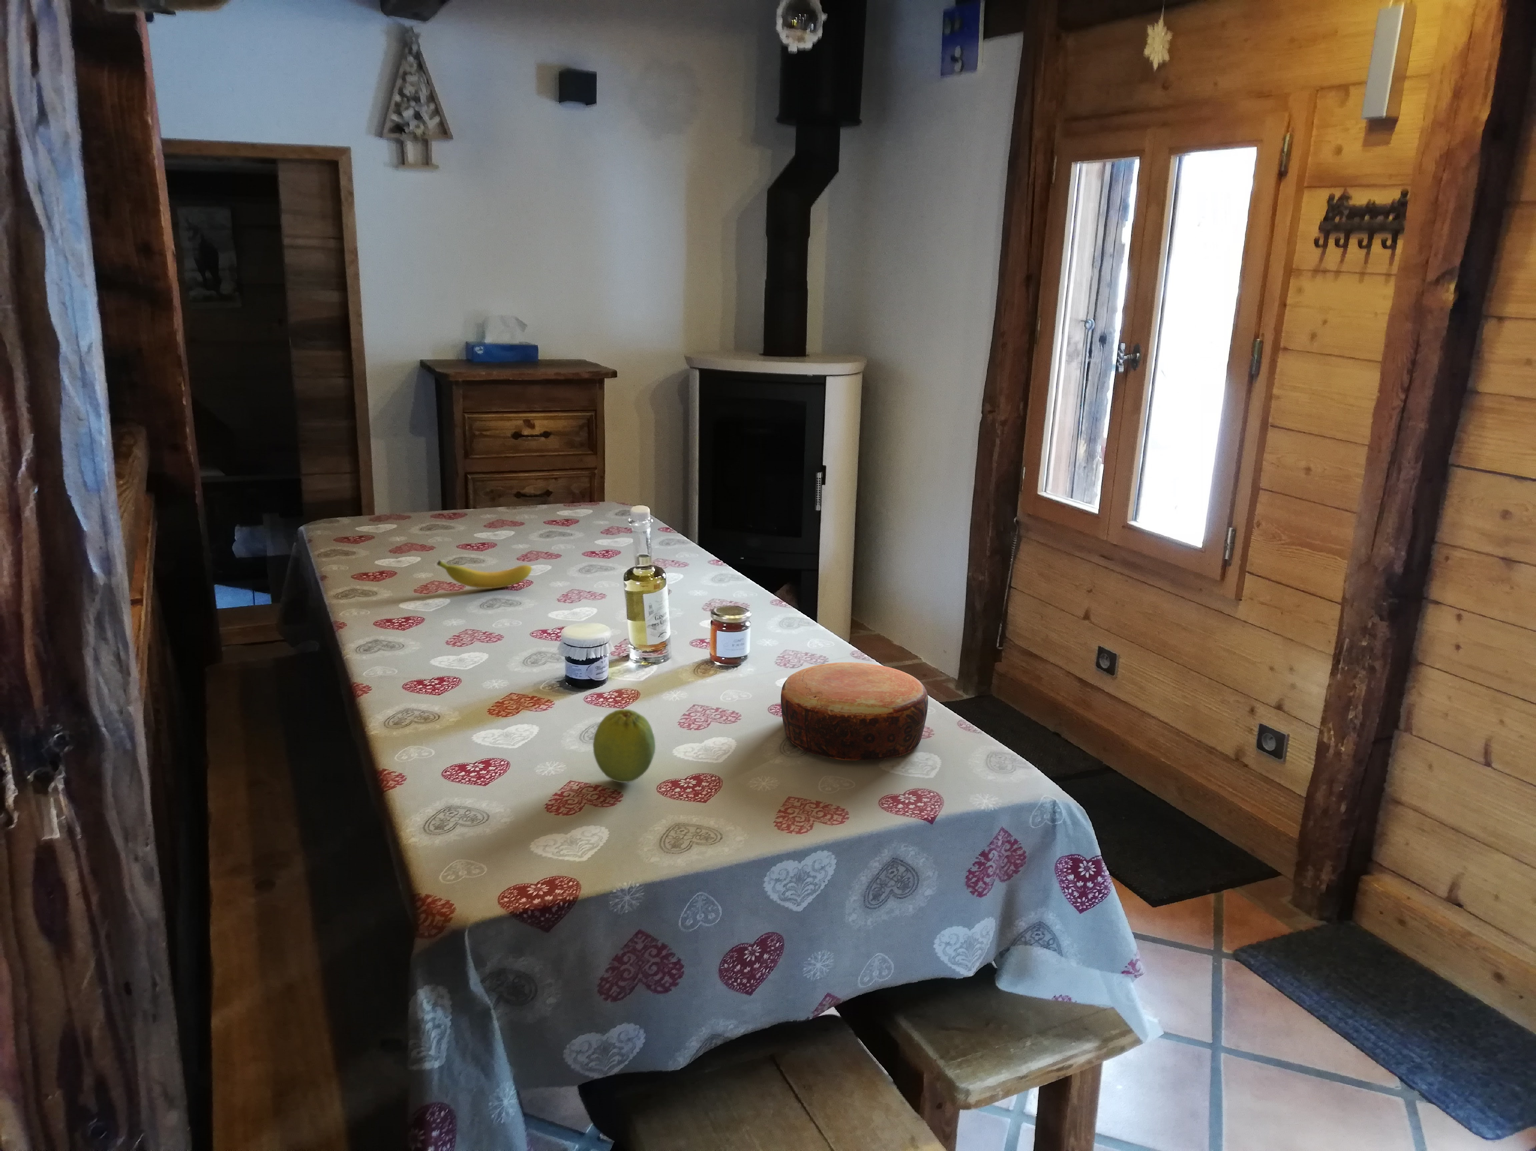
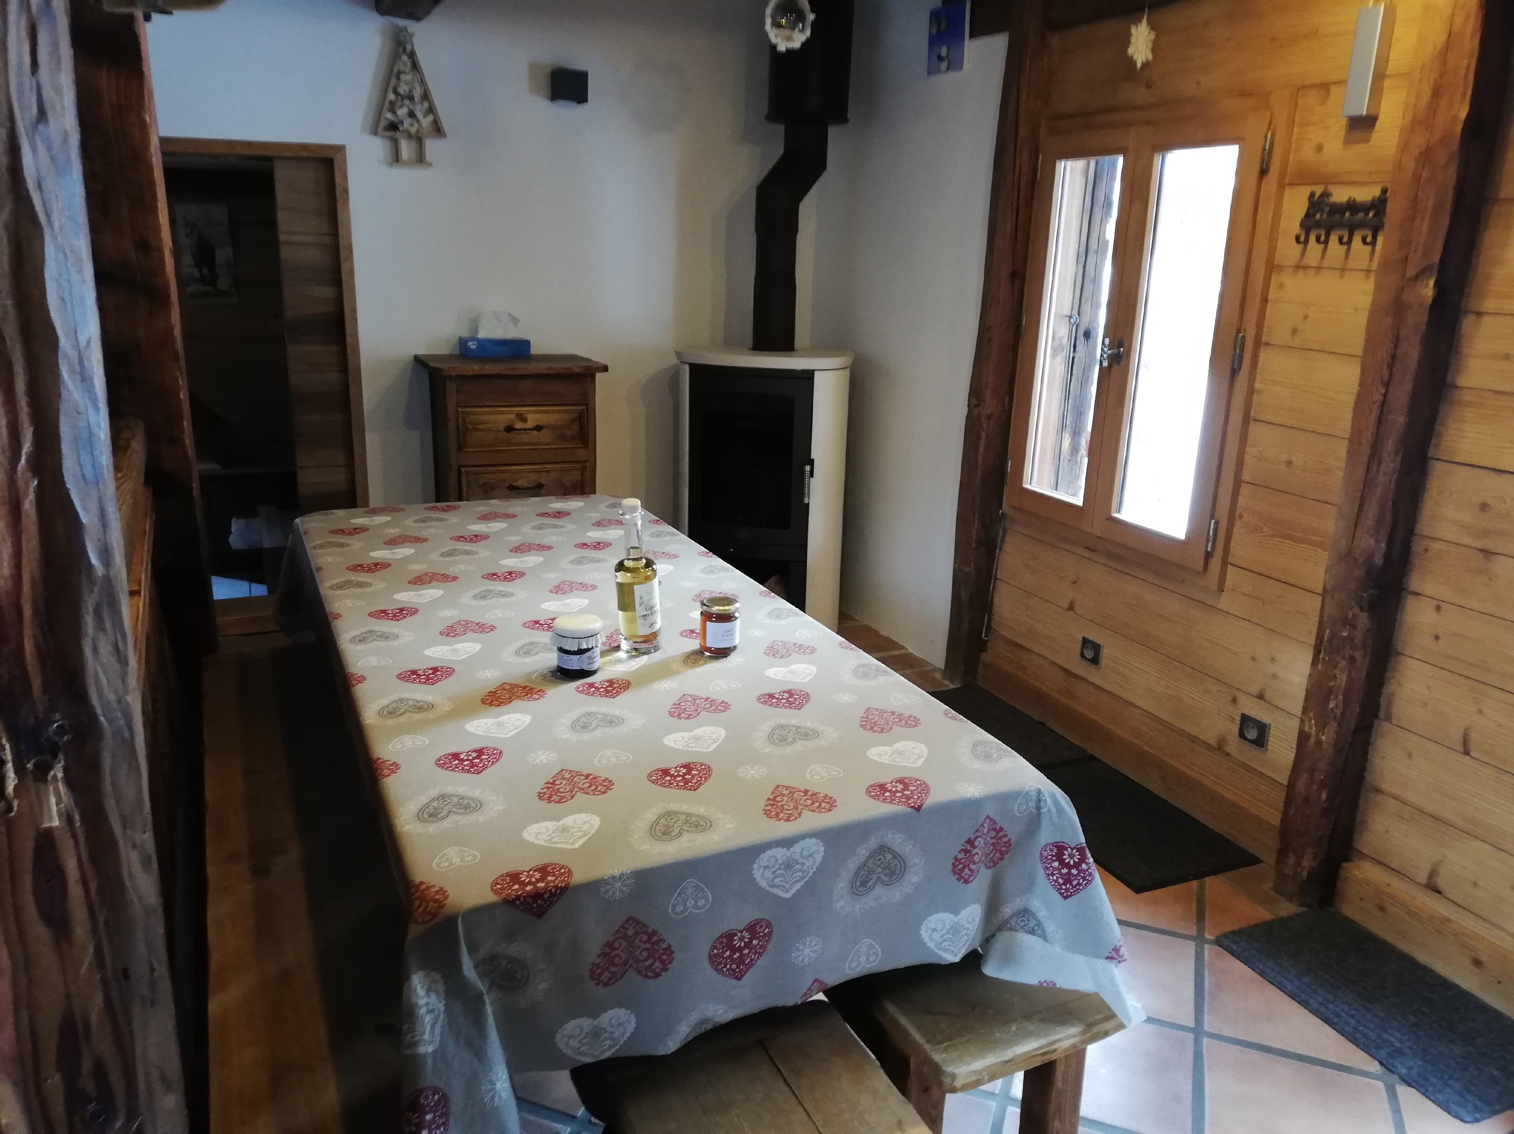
- banana (486, 573)
- bowl (854, 705)
- fruit (624, 744)
